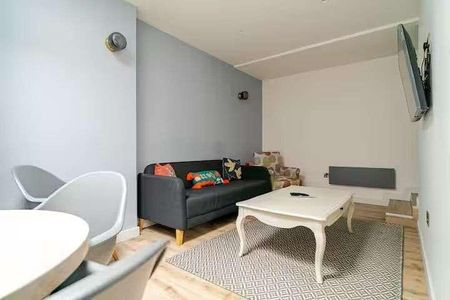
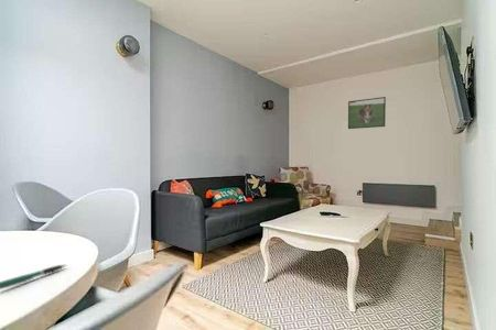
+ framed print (366, 113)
+ pen (32, 275)
